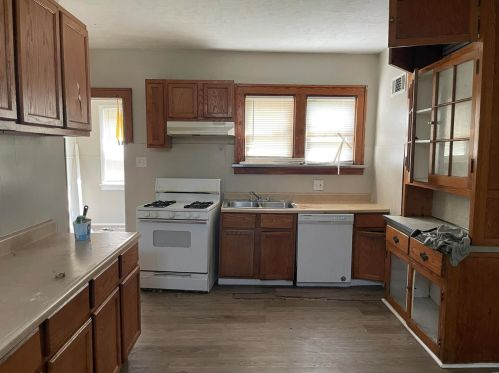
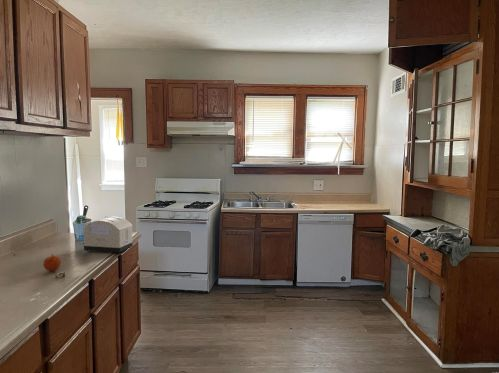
+ toaster (113, 232)
+ fruit (52, 262)
